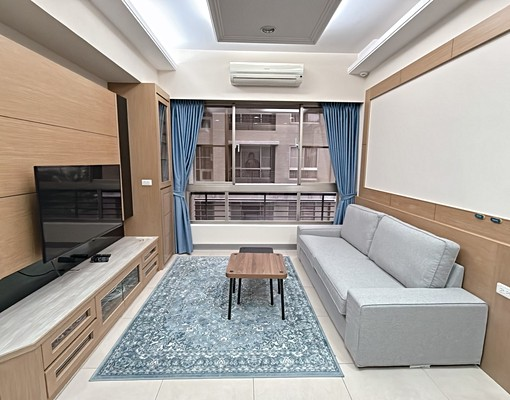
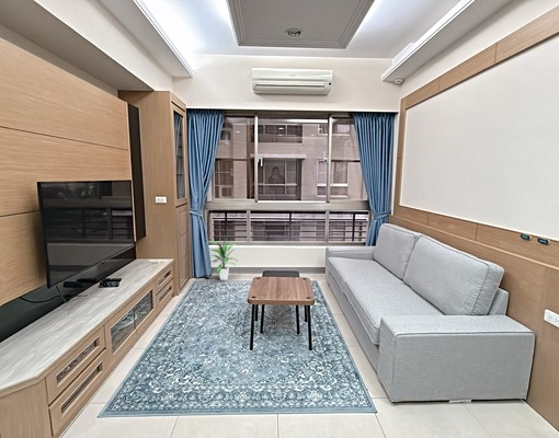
+ indoor plant (223, 258)
